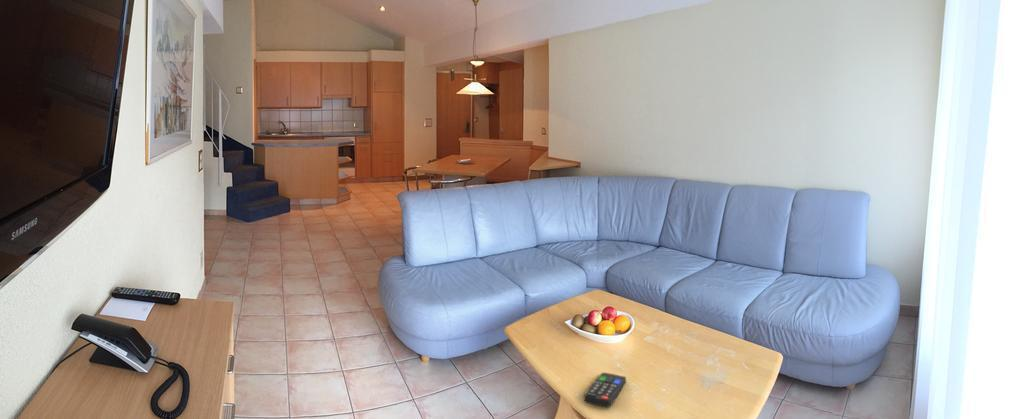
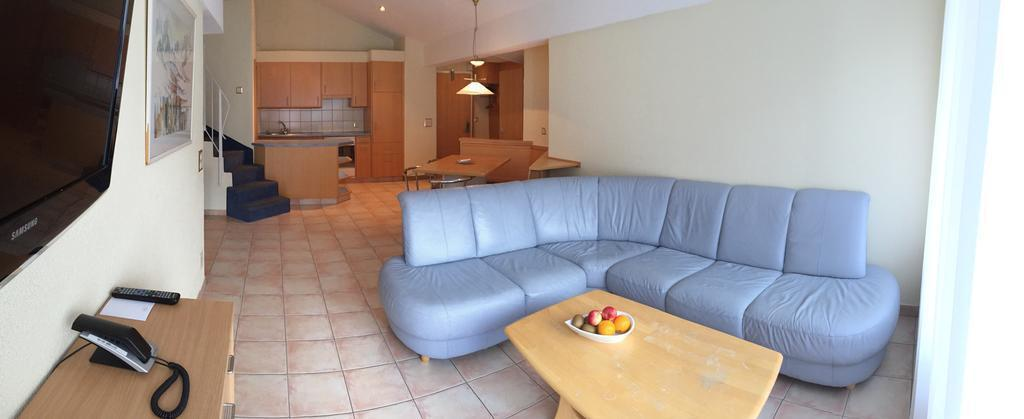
- remote control (605, 388)
